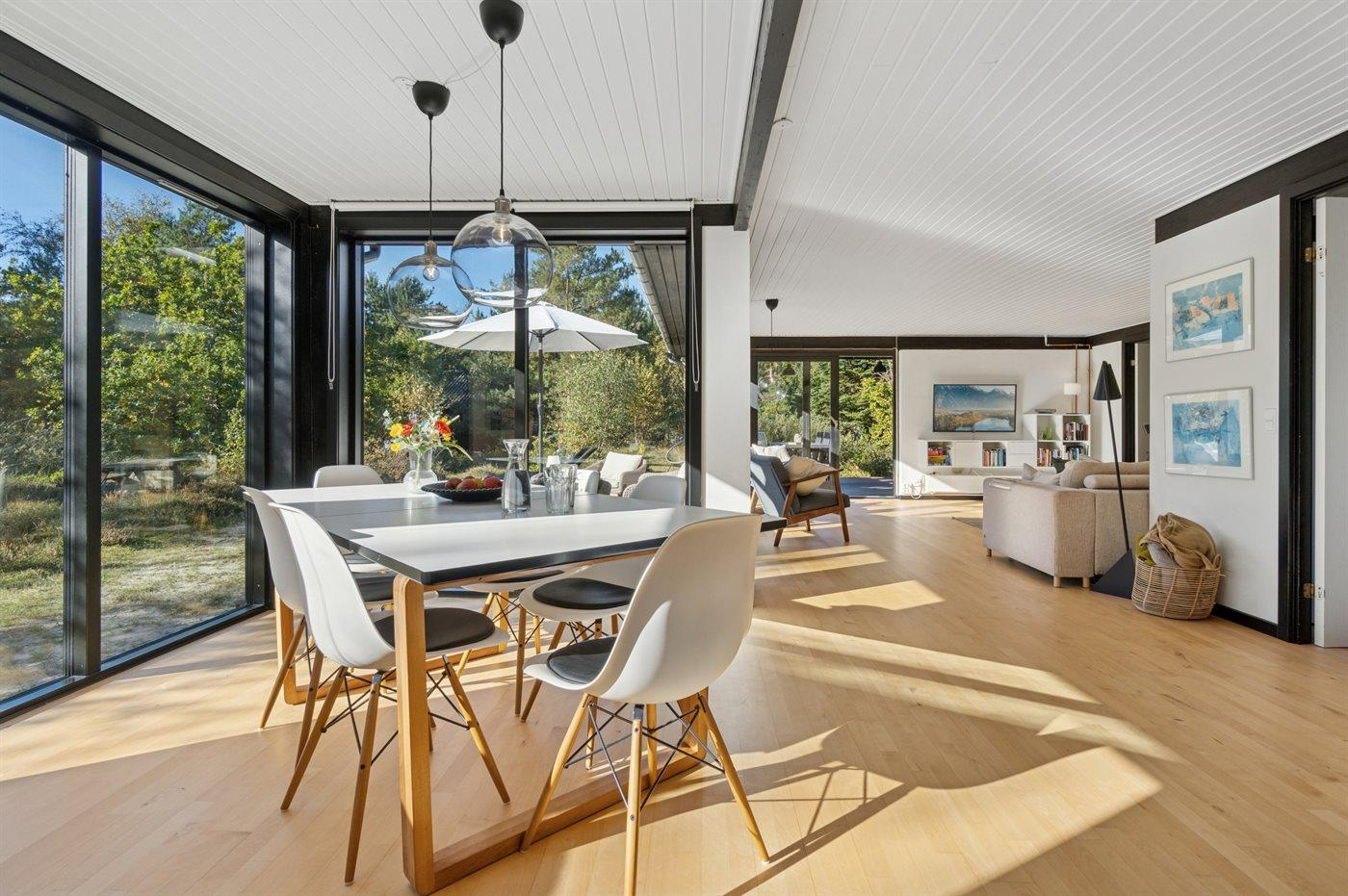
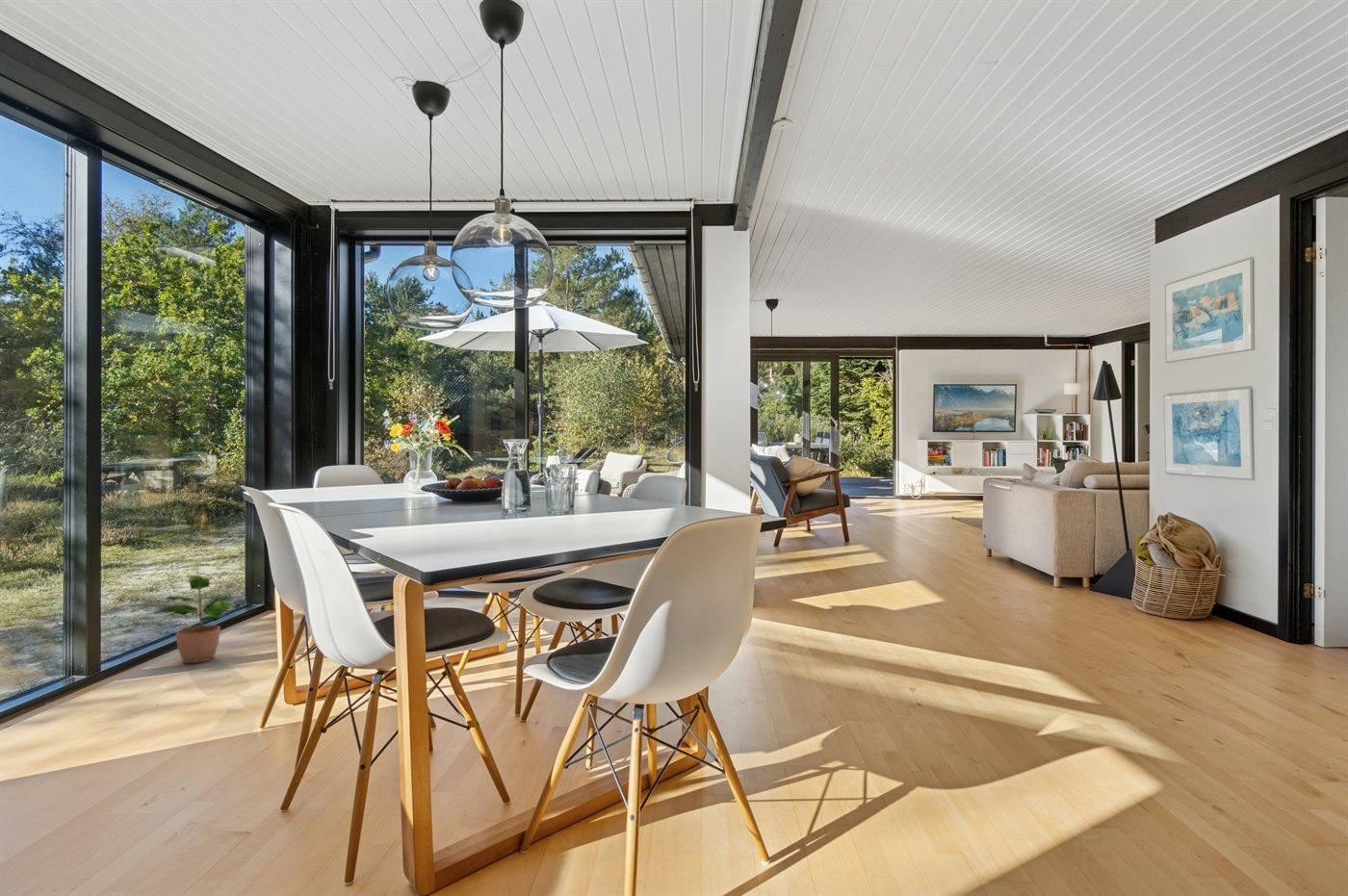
+ potted plant (198, 614)
